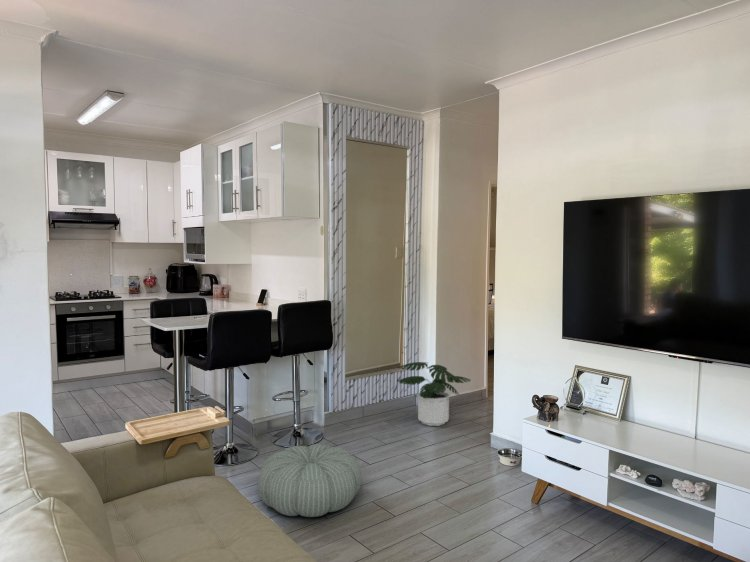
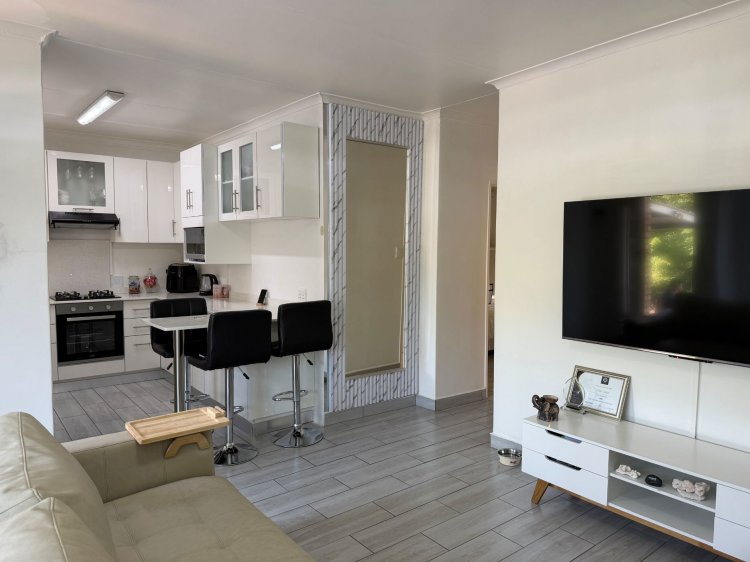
- potted plant (435, 393)
- pouf (310, 477)
